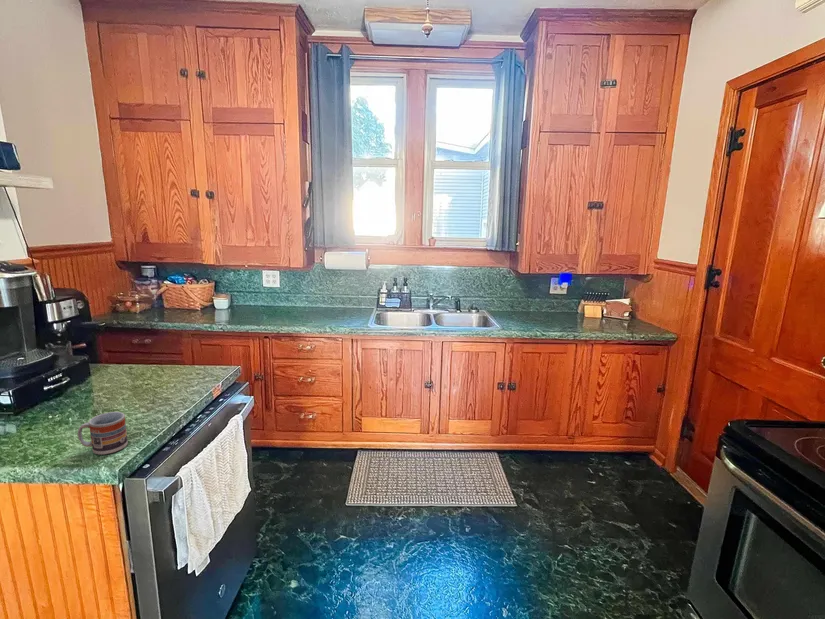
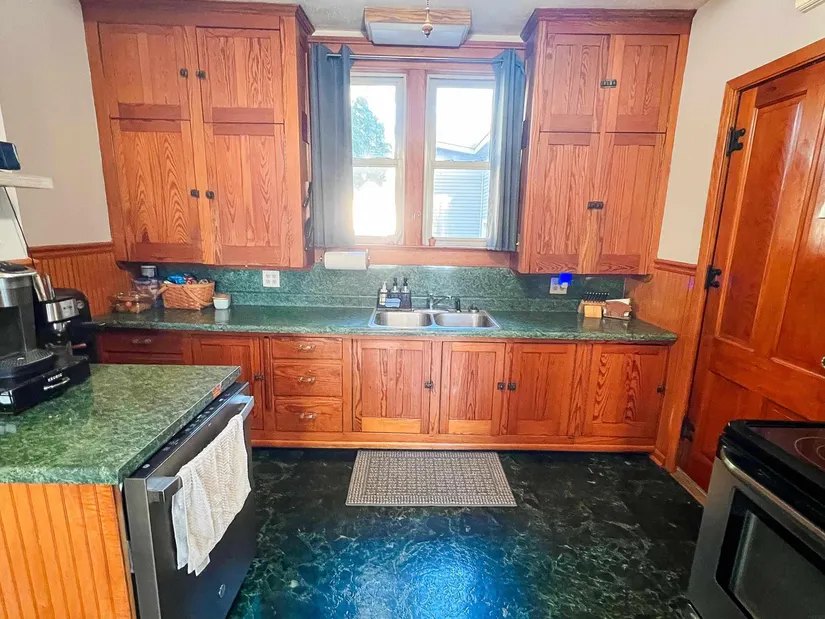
- cup (102, 433)
